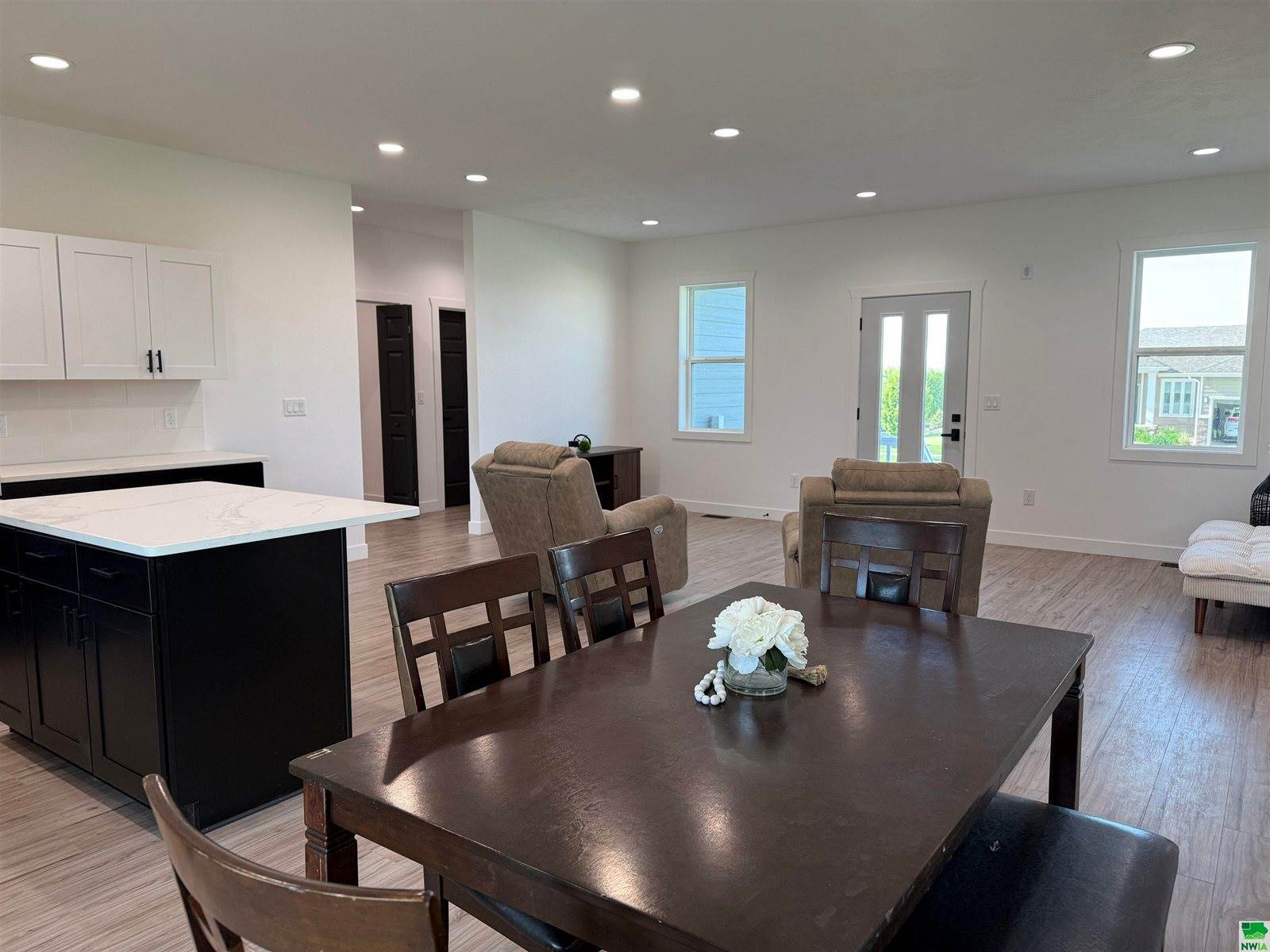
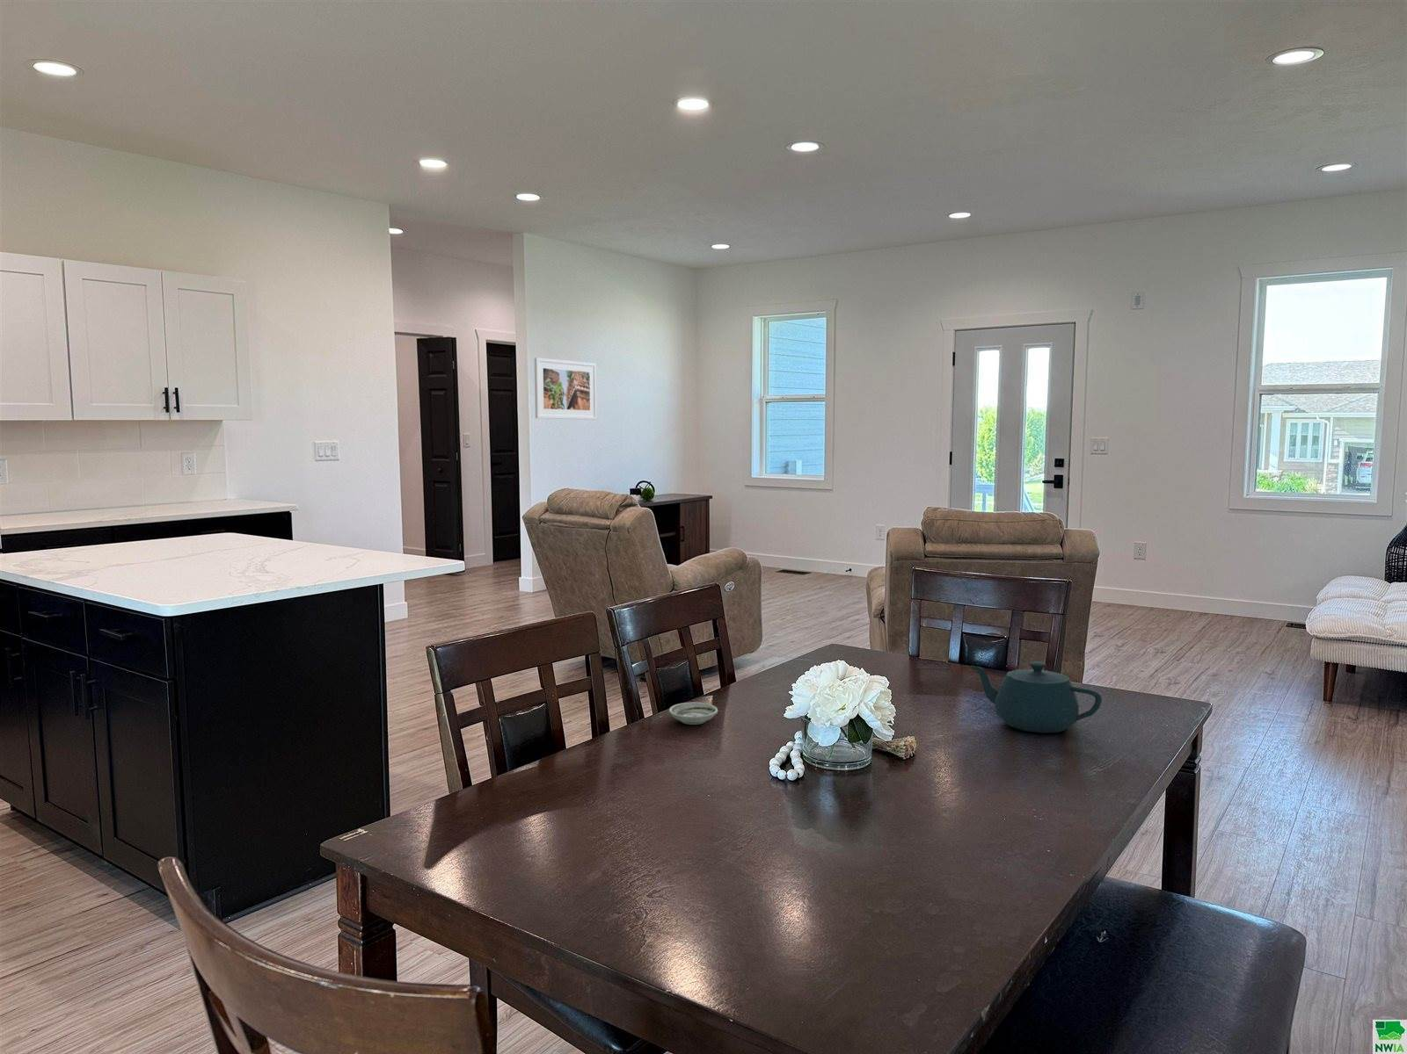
+ teapot (1033, 693)
+ saucer (692, 714)
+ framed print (566, 389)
